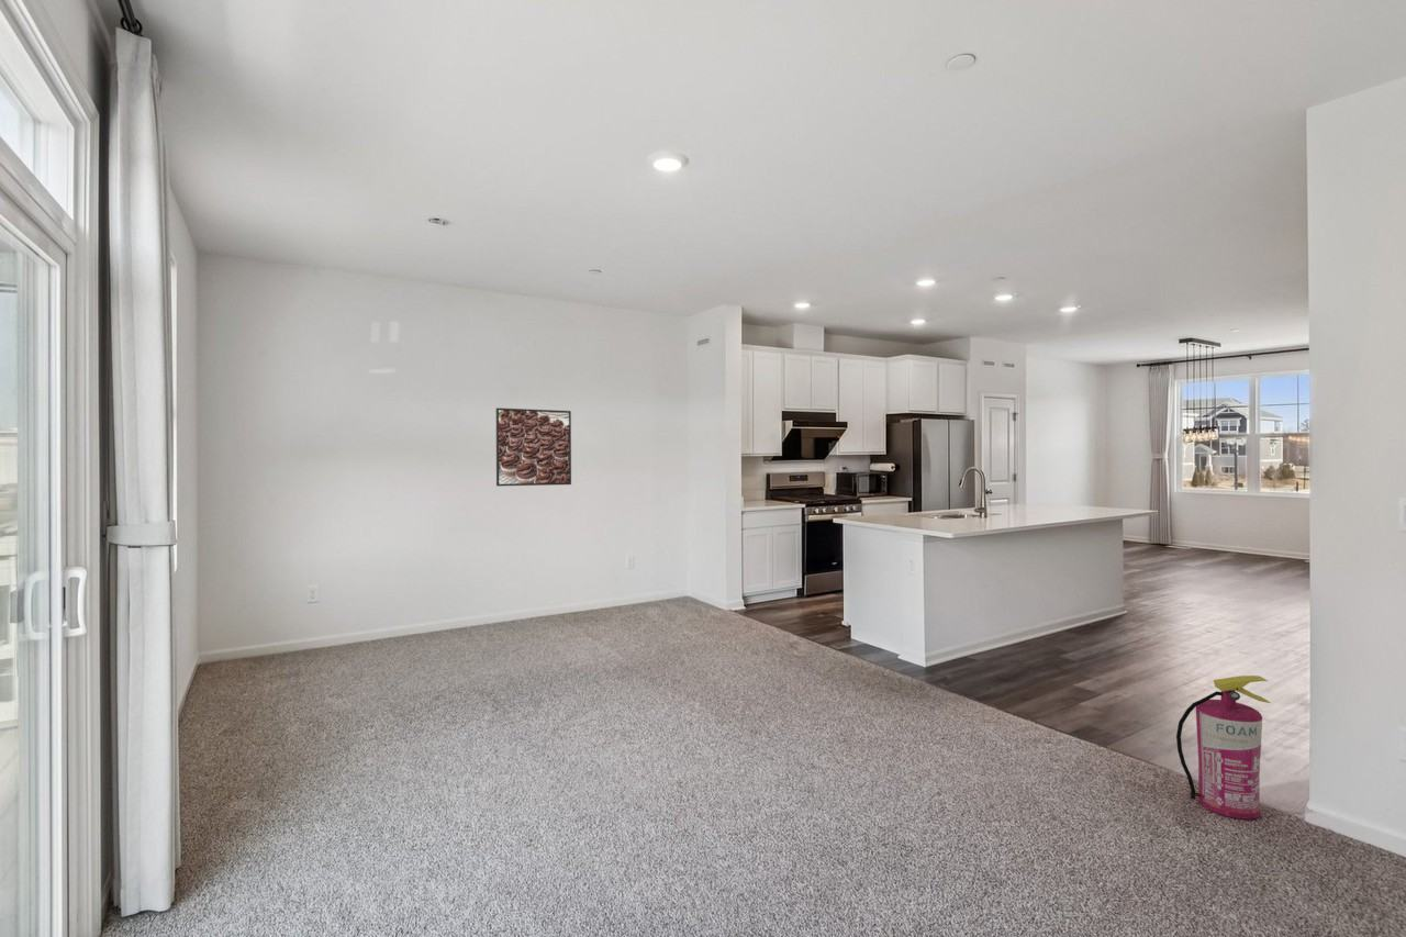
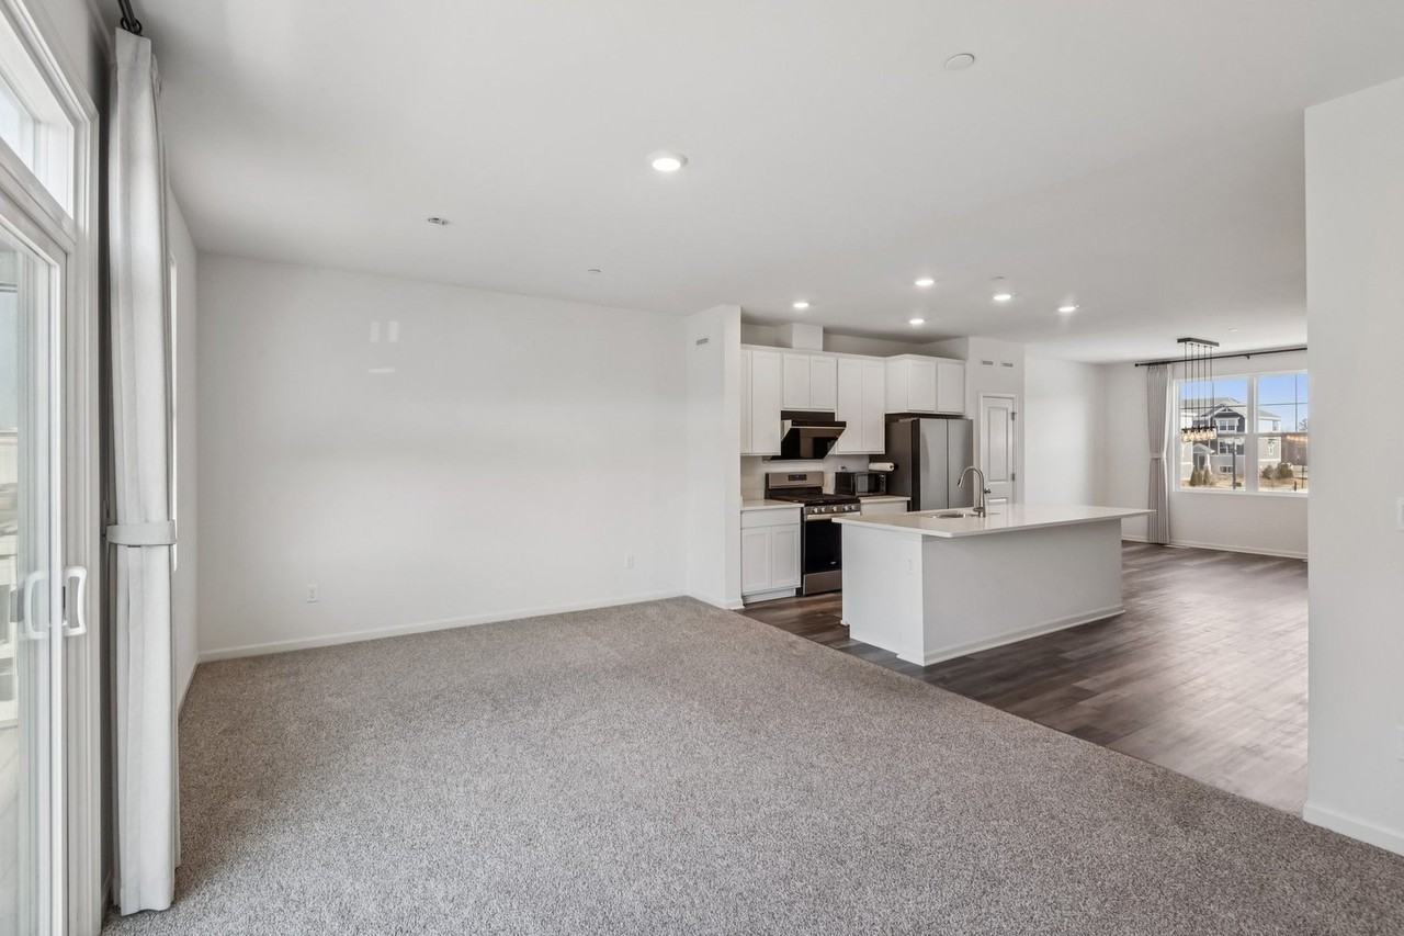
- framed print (534, 447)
- fire extinguisher (1225, 740)
